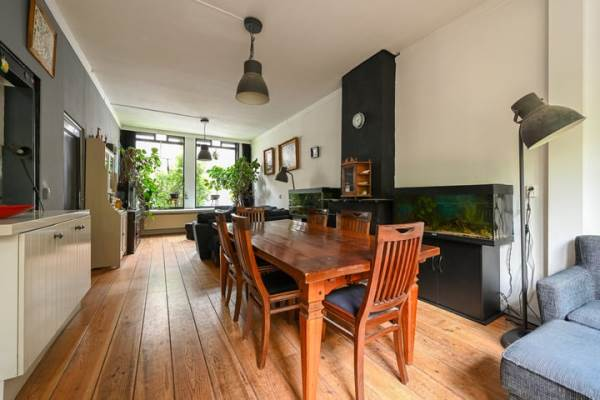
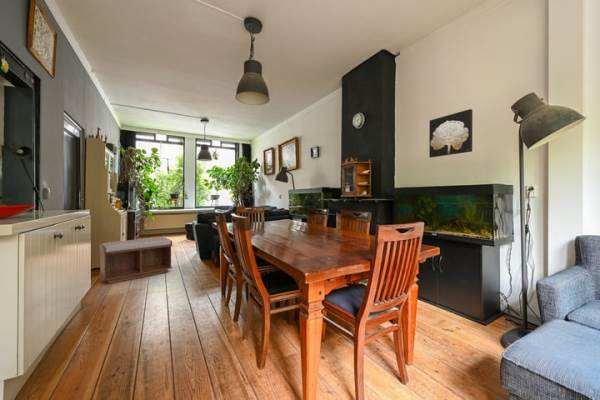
+ wall art (449, 135)
+ bench (137, 257)
